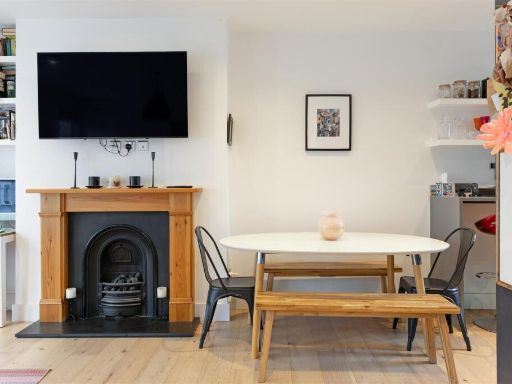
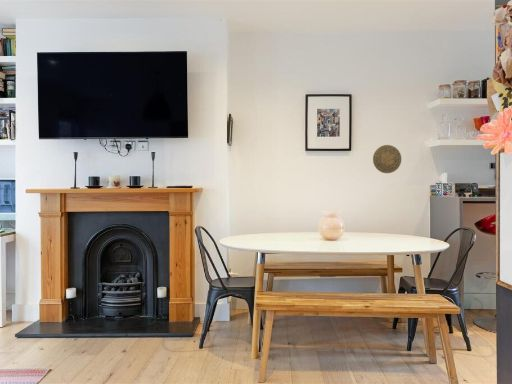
+ decorative plate (387, 159)
